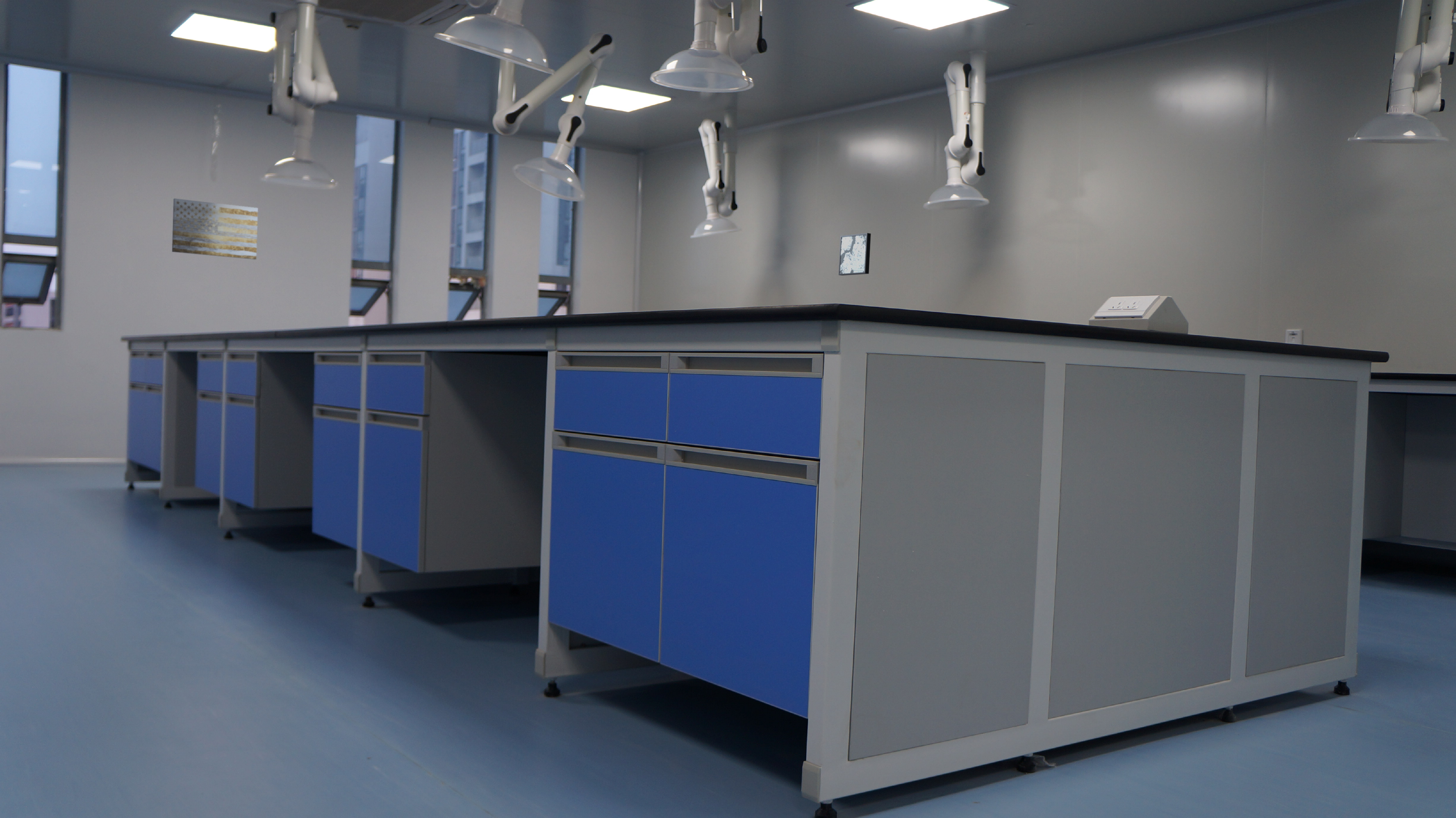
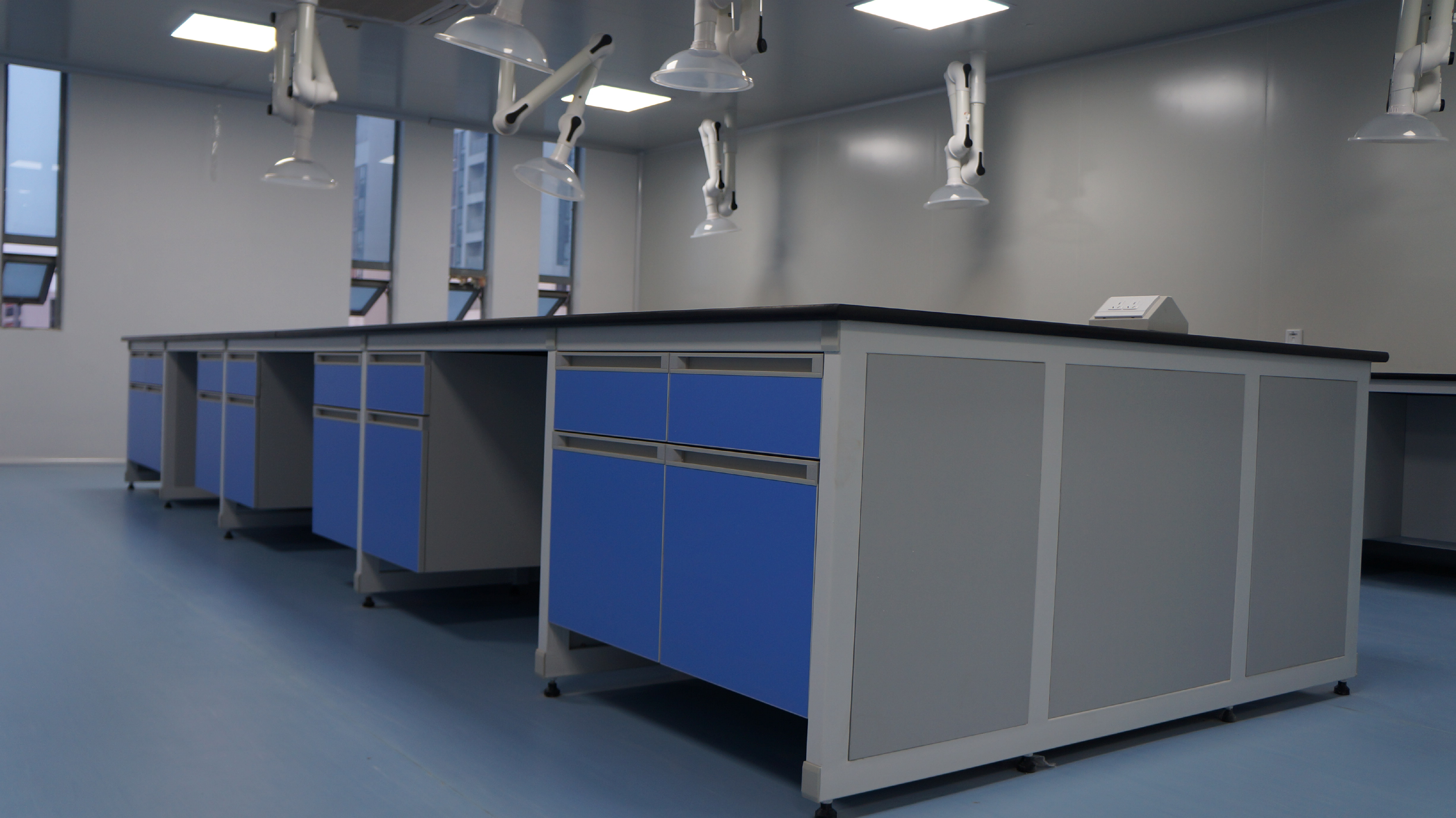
- wall art (854, 255)
- wall art (215, 229)
